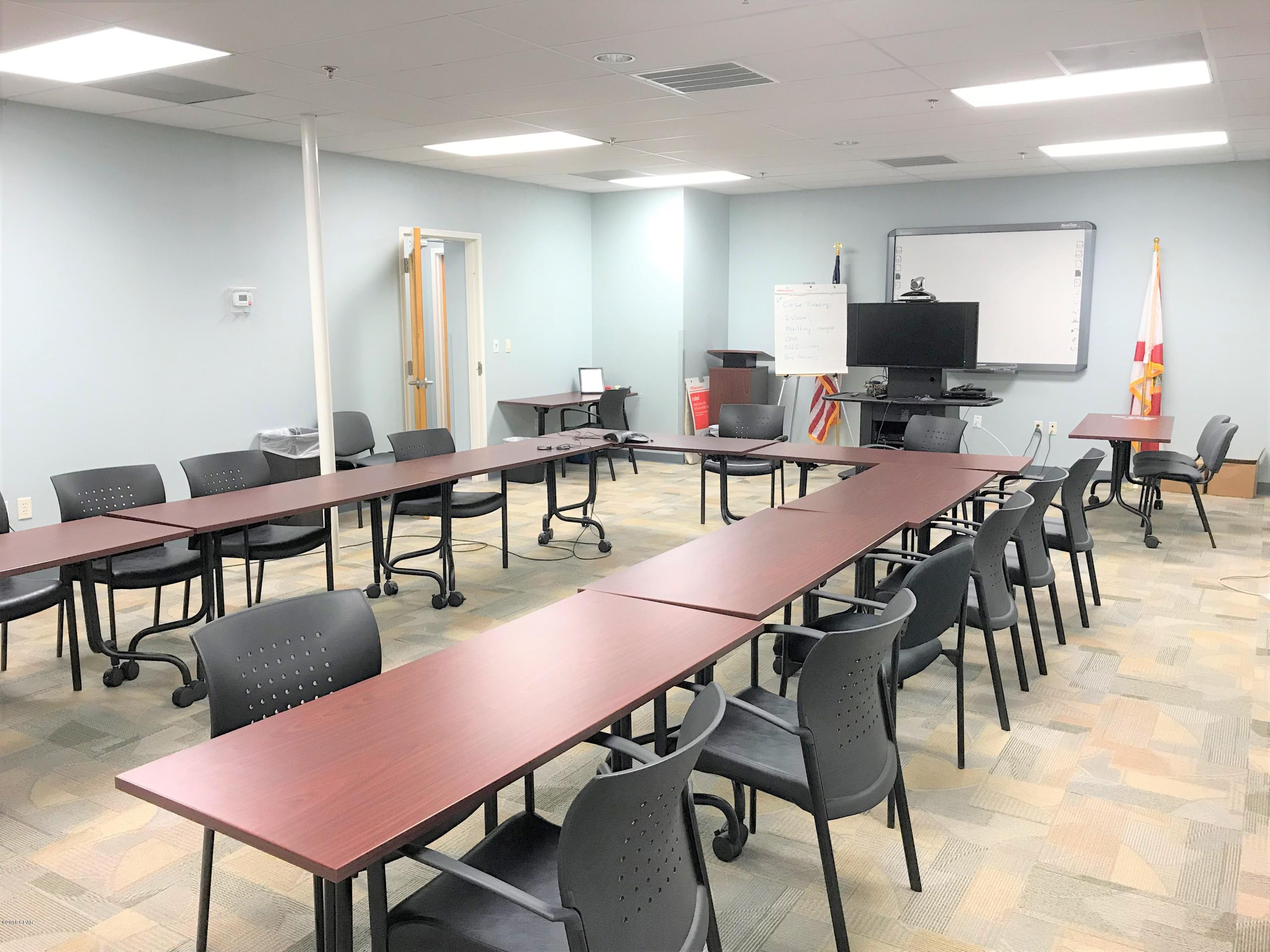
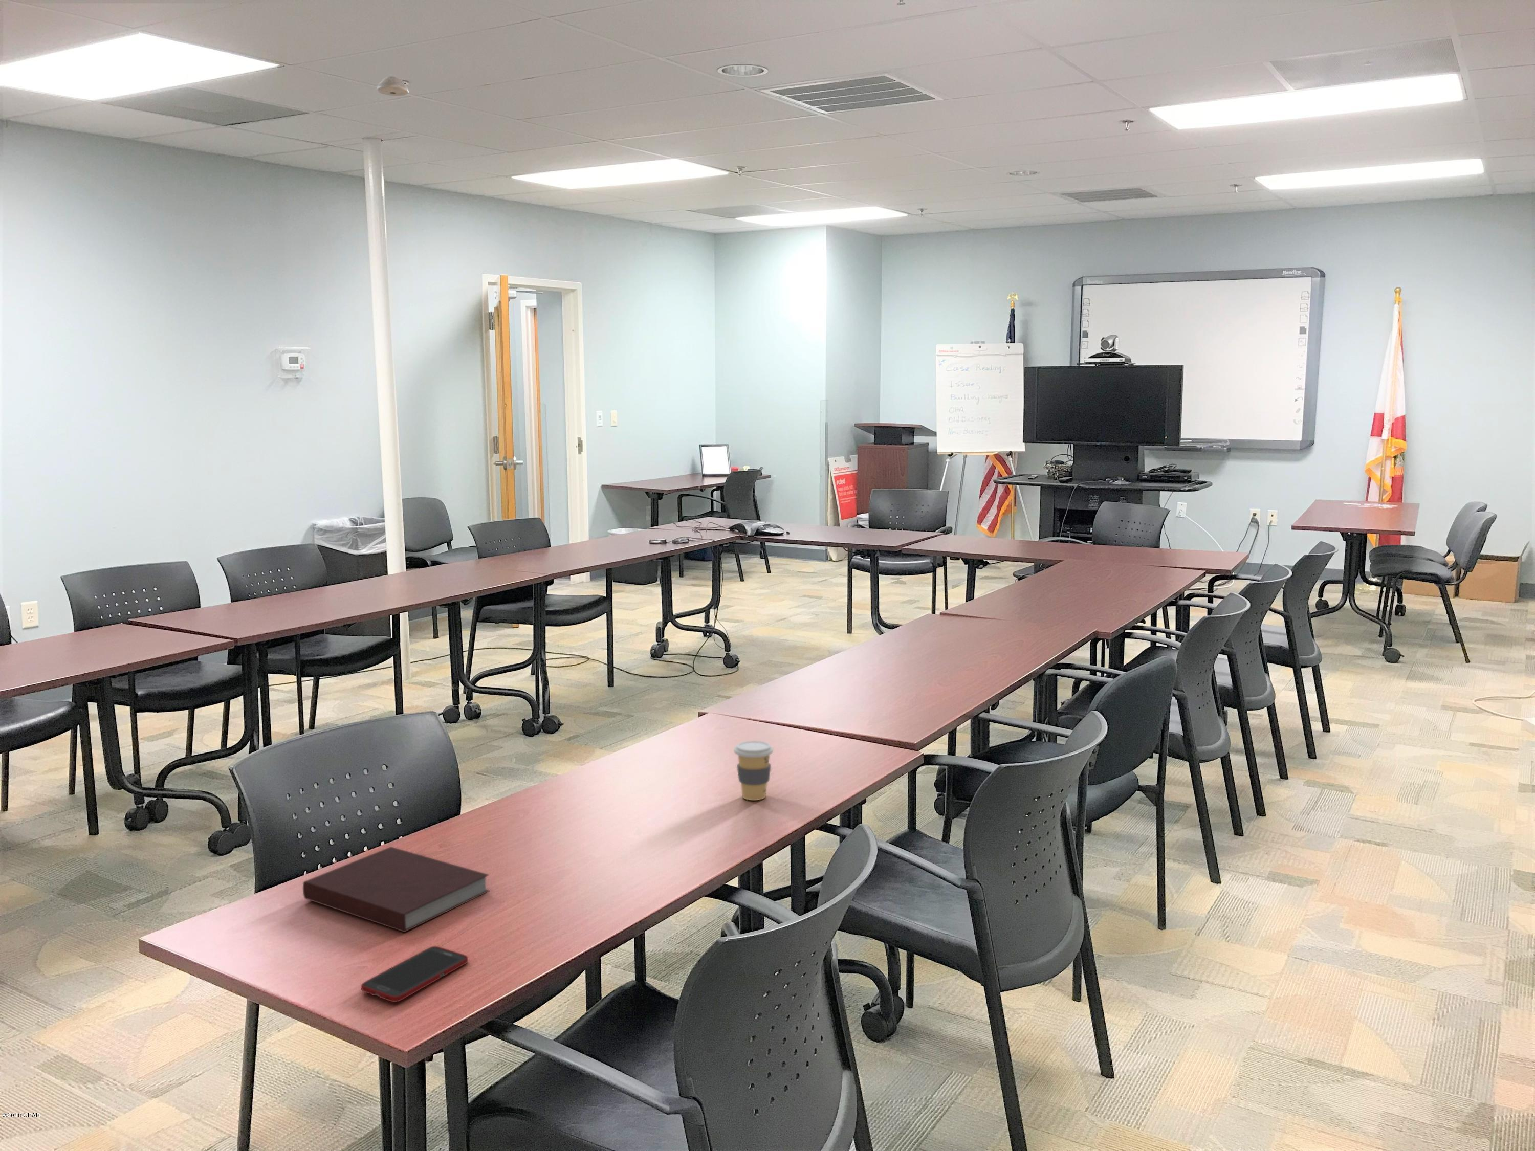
+ cell phone (416, 973)
+ notebook (396, 886)
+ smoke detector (392, 85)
+ coffee cup (754, 771)
